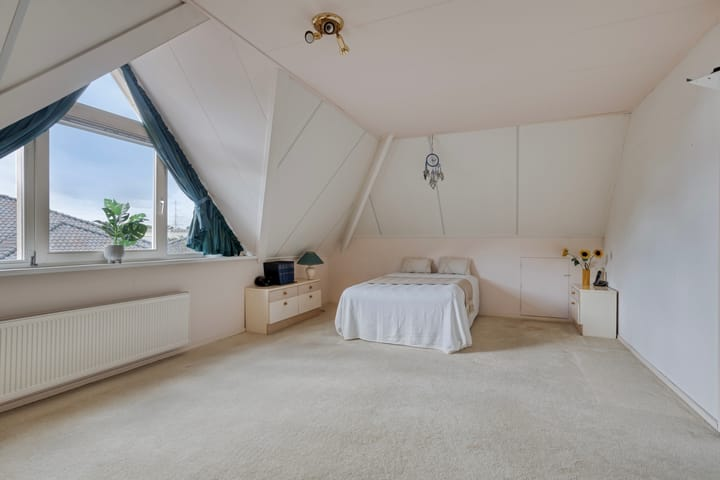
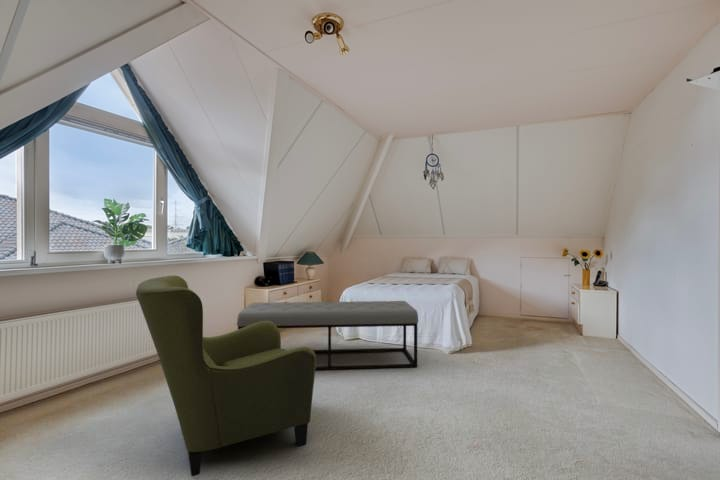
+ armchair (226, 357)
+ bench (329, 332)
